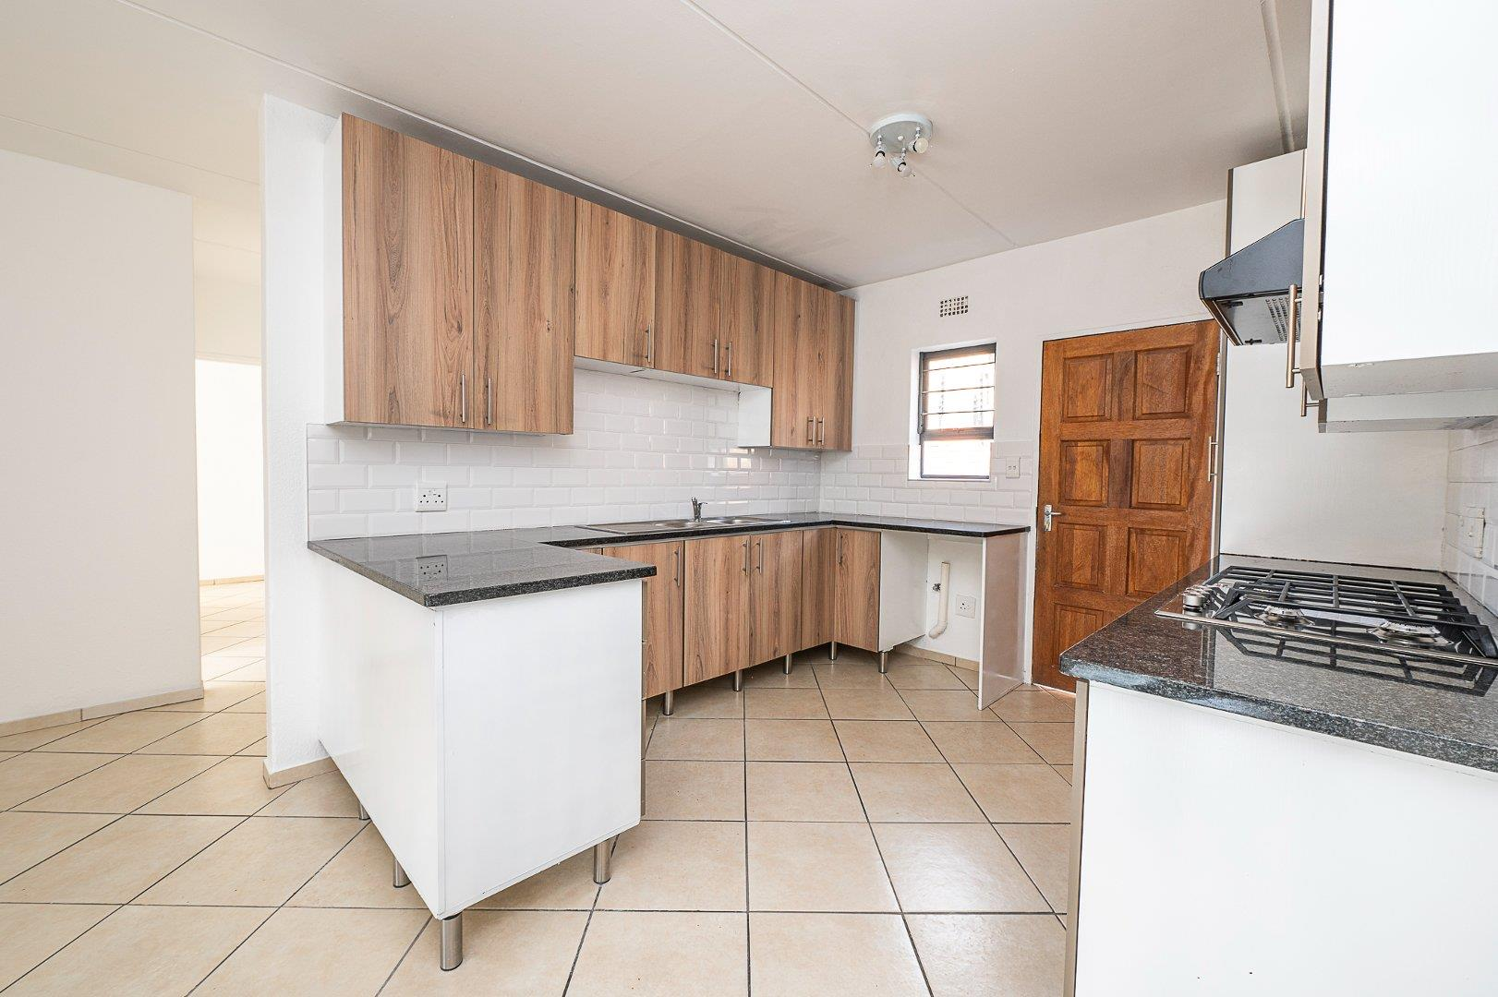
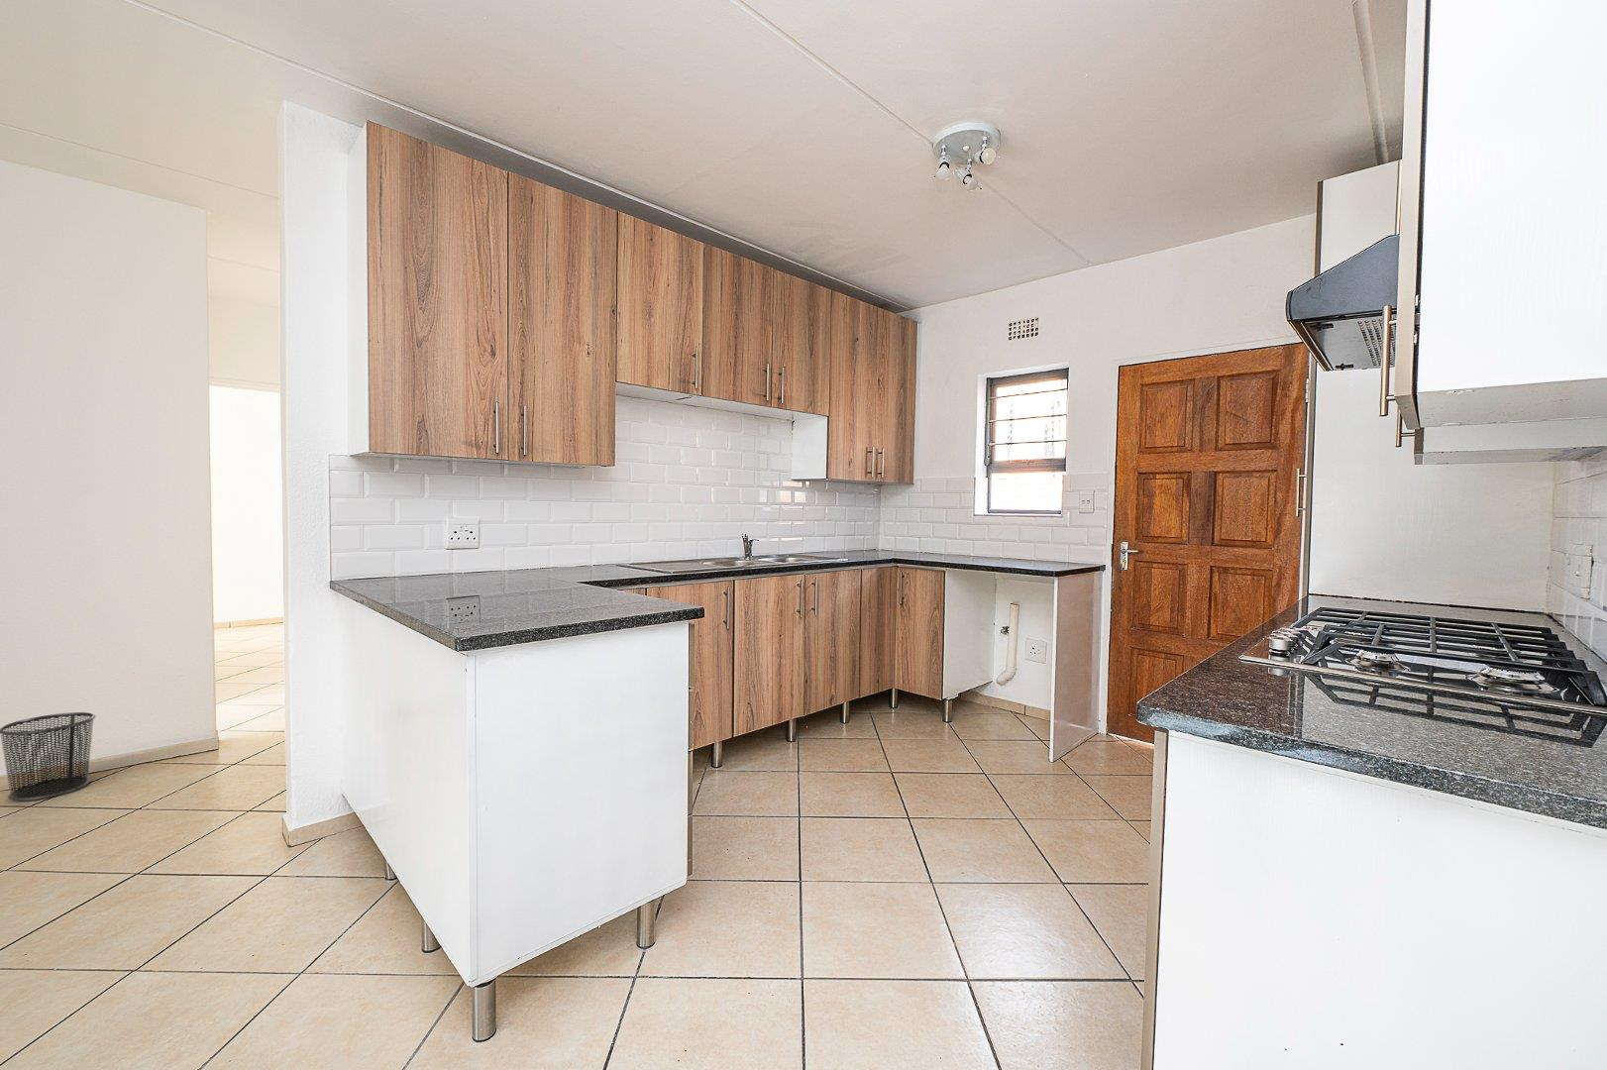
+ waste bin (49, 755)
